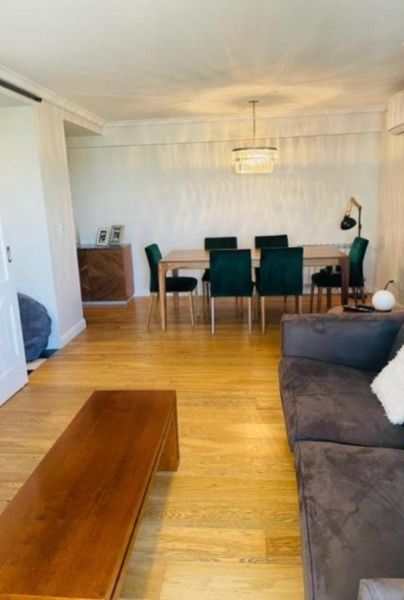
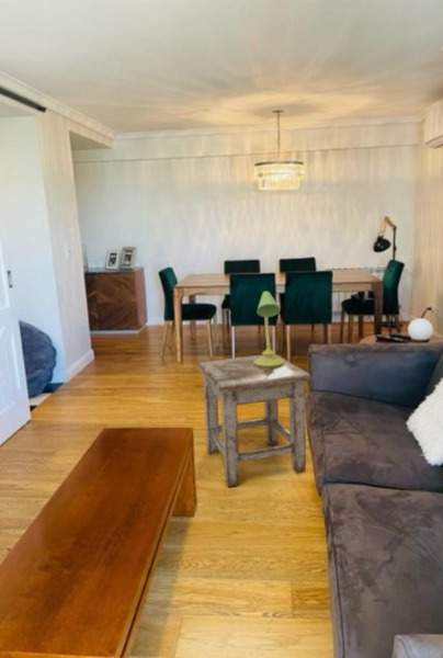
+ table lamp (268, 328)
+ stool (252, 420)
